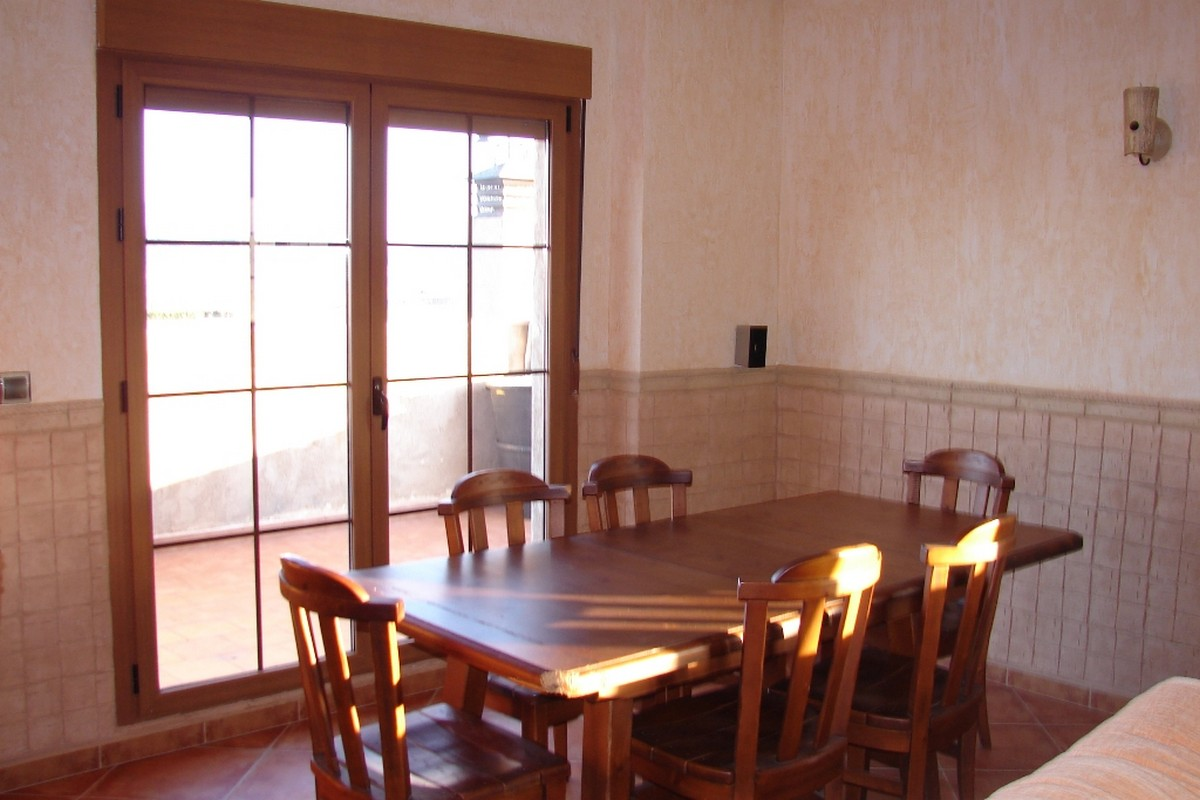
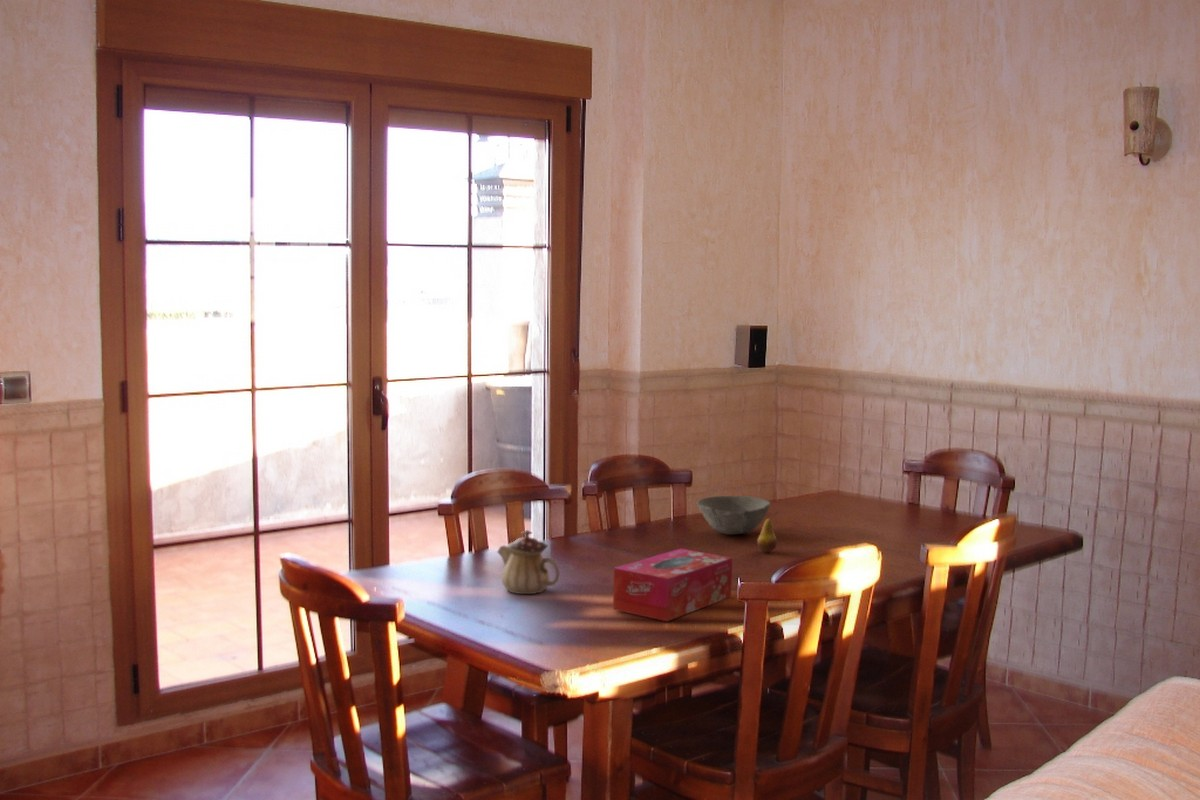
+ tissue box (674, 582)
+ fruit (767, 531)
+ bowl (732, 517)
+ teapot (529, 560)
